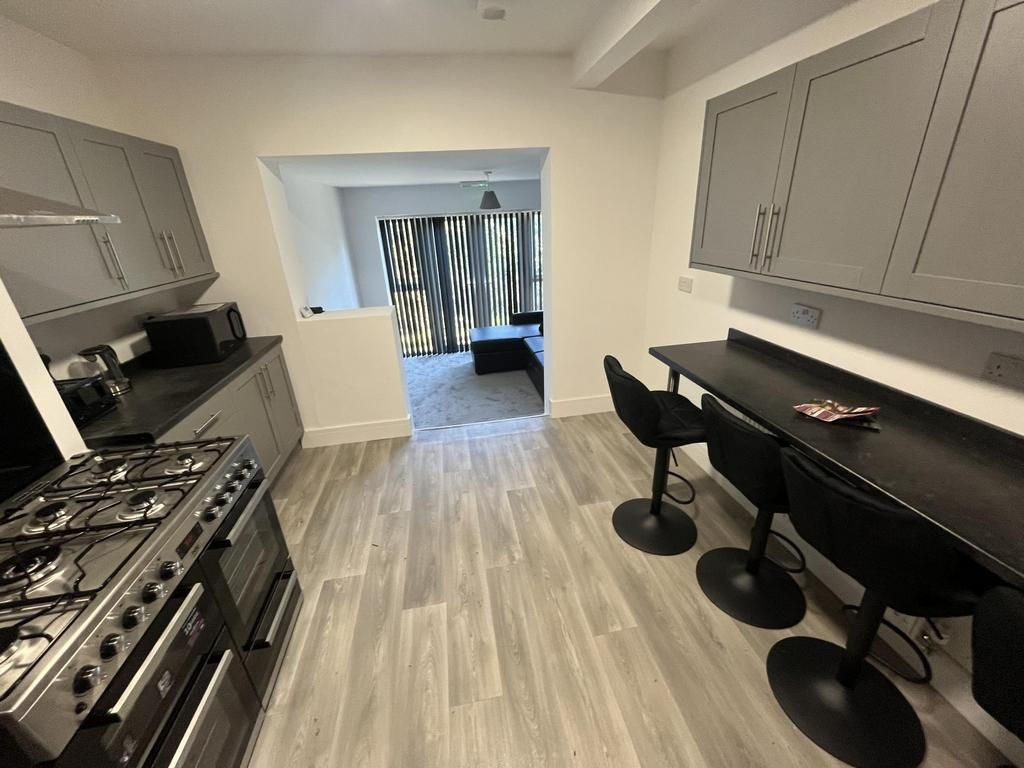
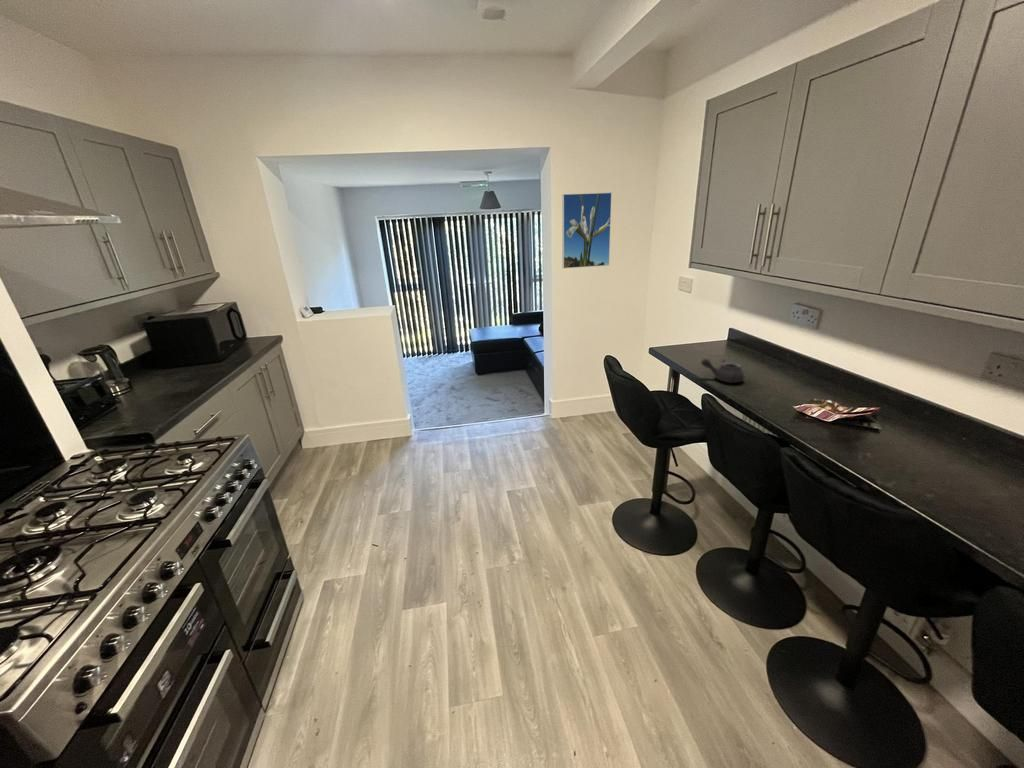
+ teapot (721, 368)
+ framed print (586, 231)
